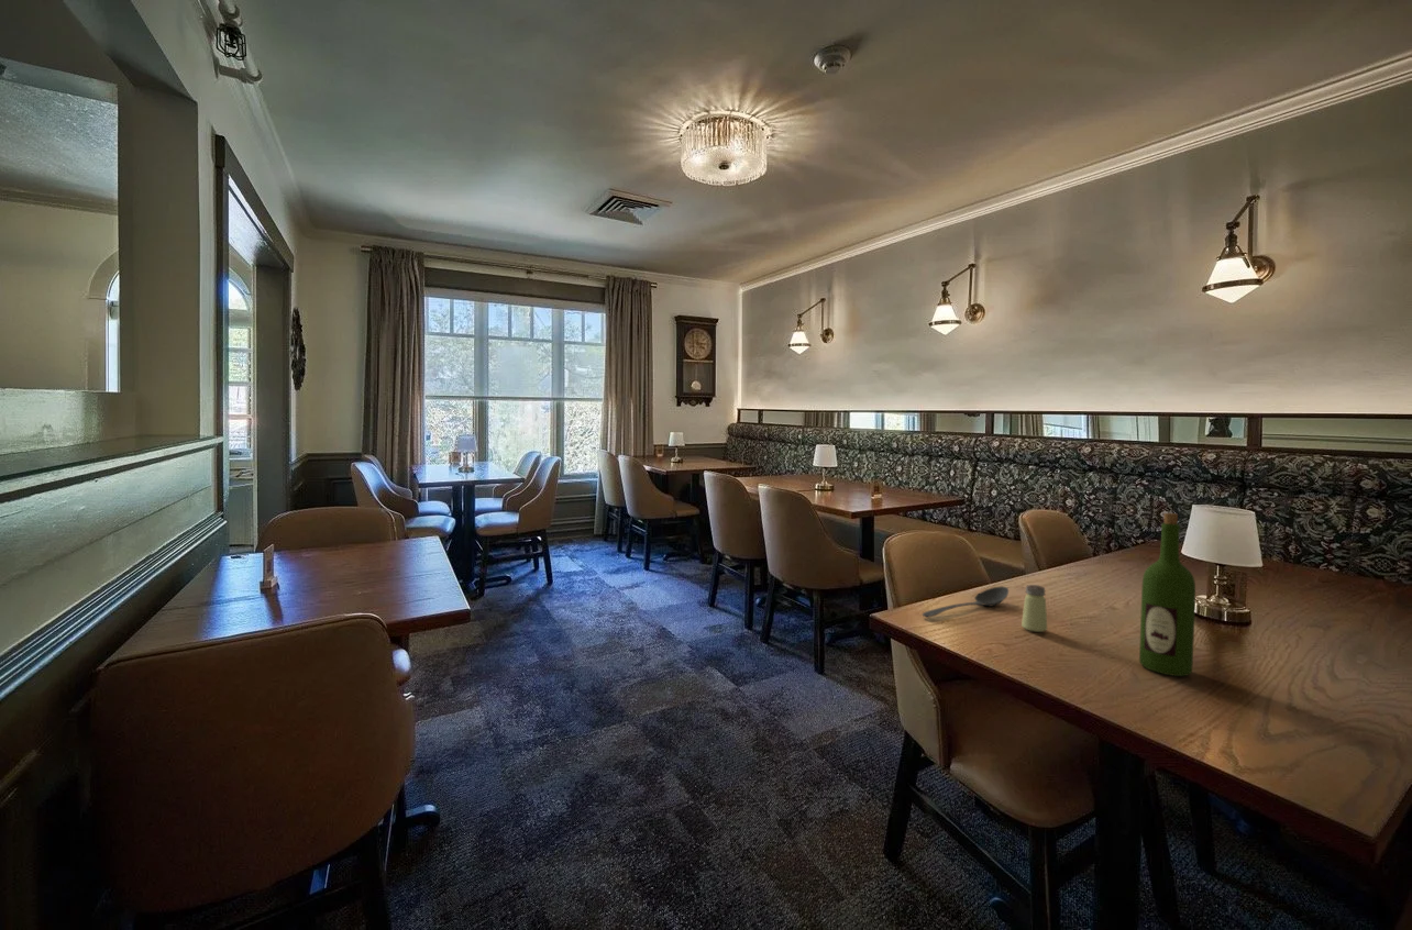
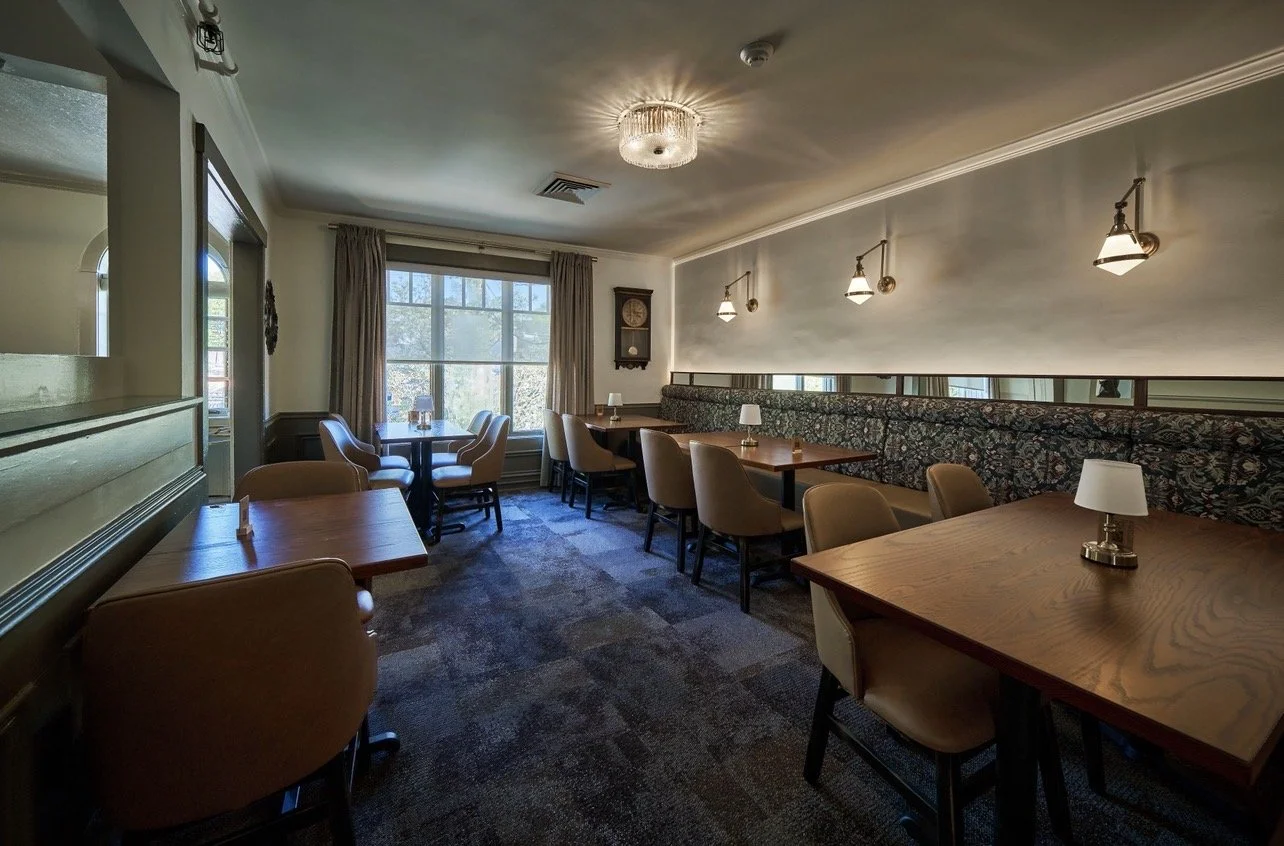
- saltshaker (1035, 607)
- wine bottle (1168, 591)
- stirrer (966, 602)
